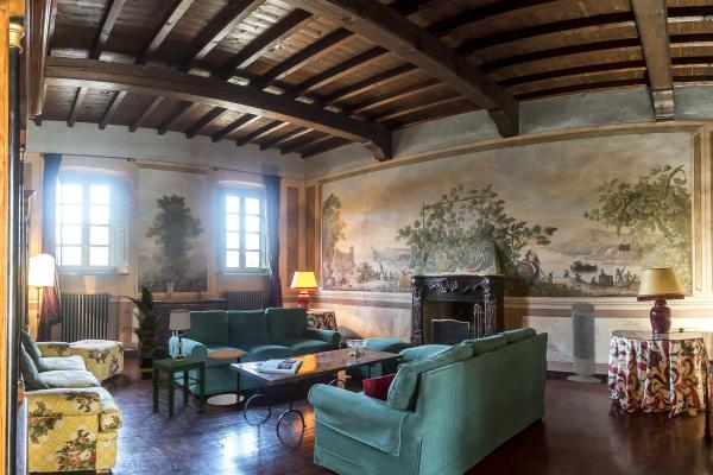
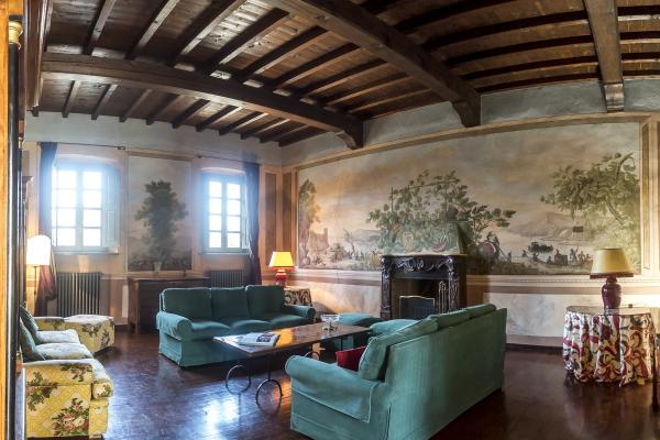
- stool (178, 386)
- table lamp (179, 335)
- air purifier (583, 341)
- side table (236, 376)
- indoor plant (144, 331)
